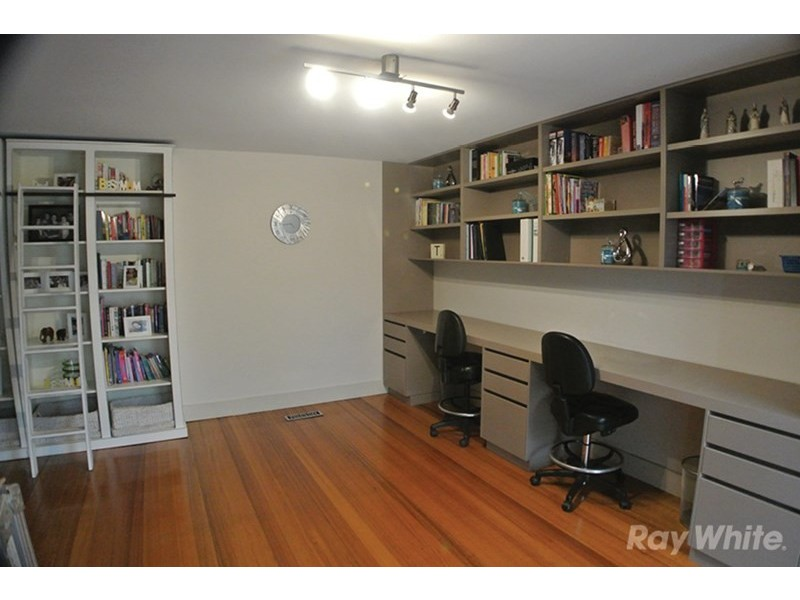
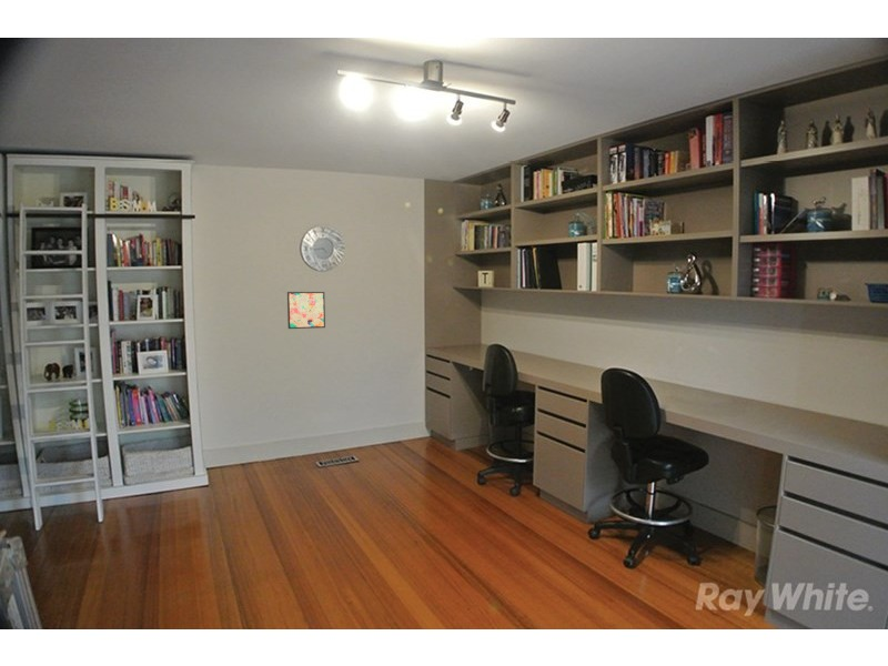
+ wall art (306, 310)
